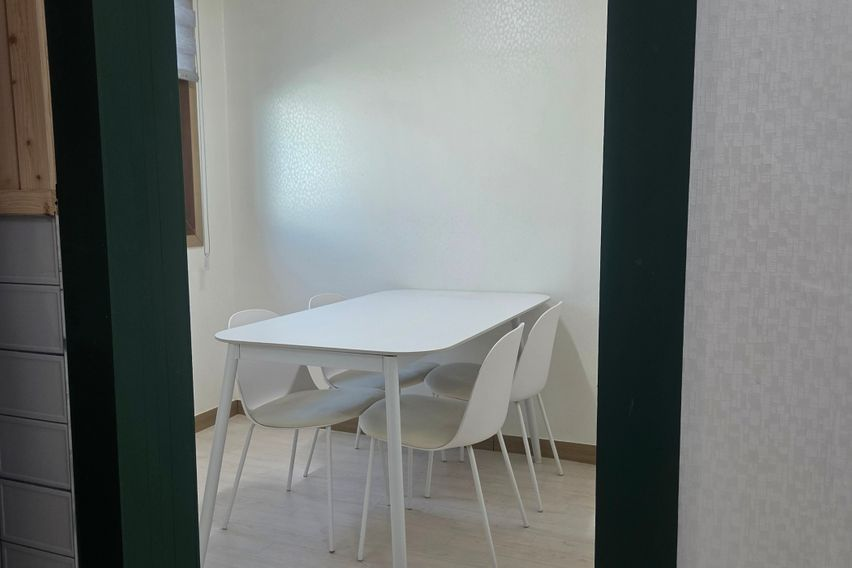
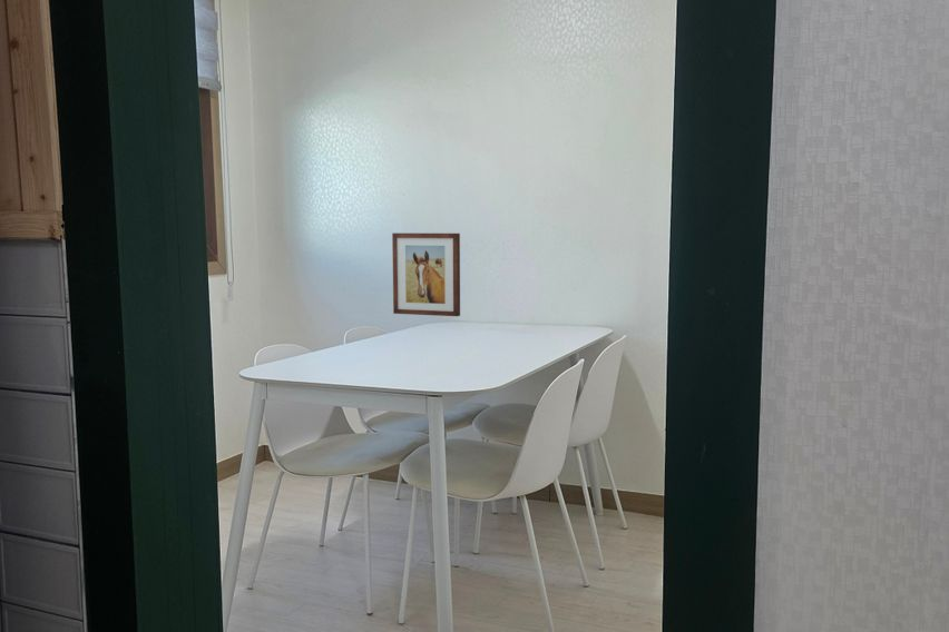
+ wall art (425, 274)
